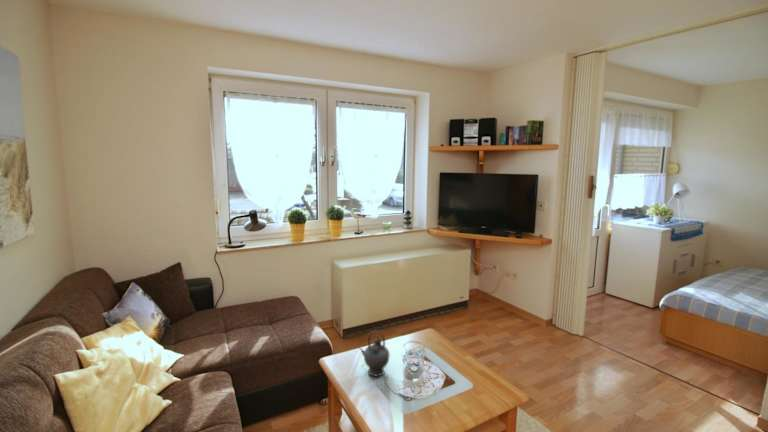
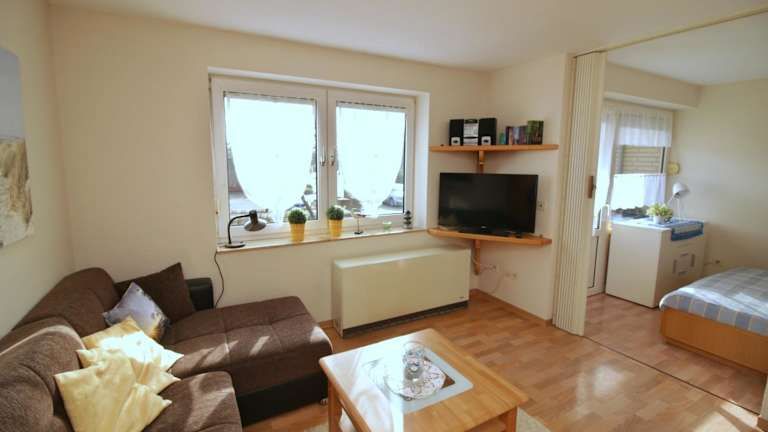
- teapot (373, 351)
